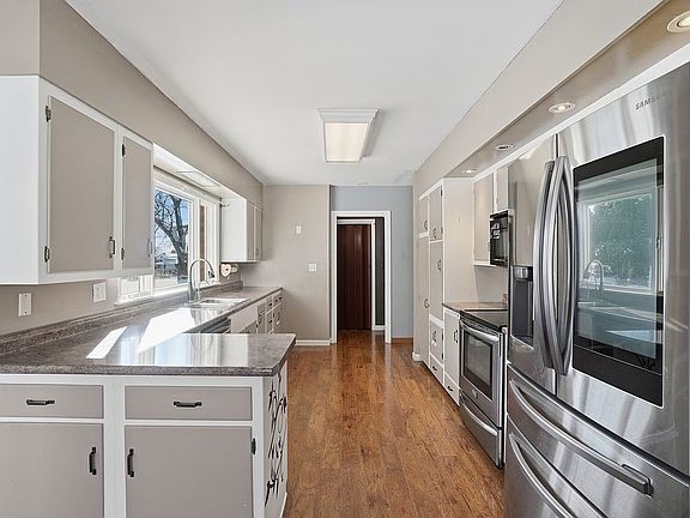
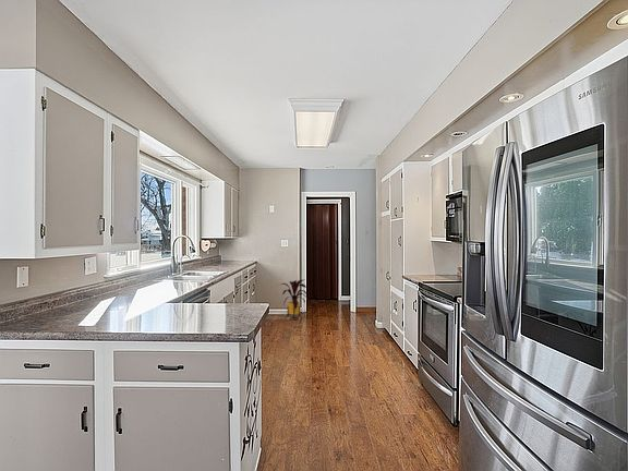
+ house plant (292, 299)
